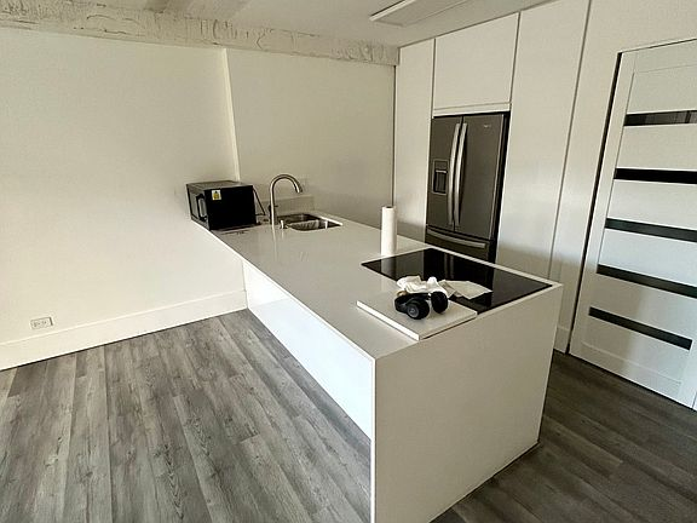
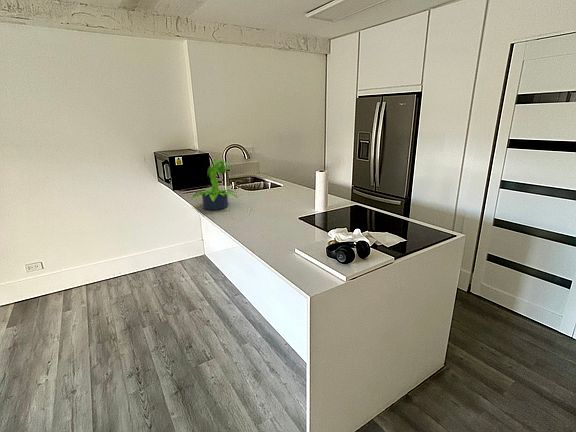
+ potted plant (213, 183)
